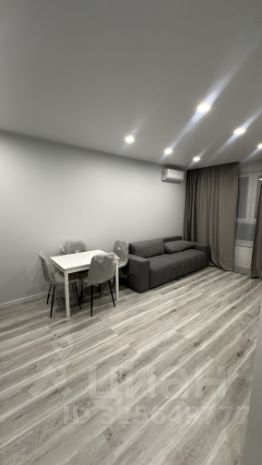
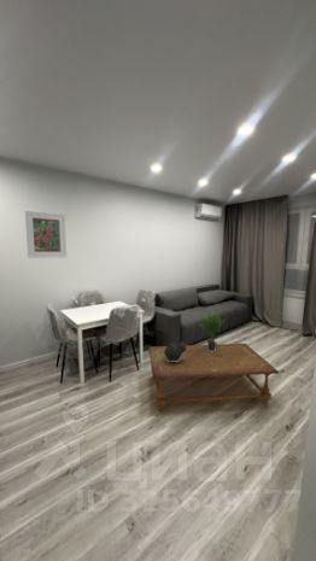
+ coffee table (205, 373)
+ ceramic pot (174, 351)
+ potted plant (210, 328)
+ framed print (47, 235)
